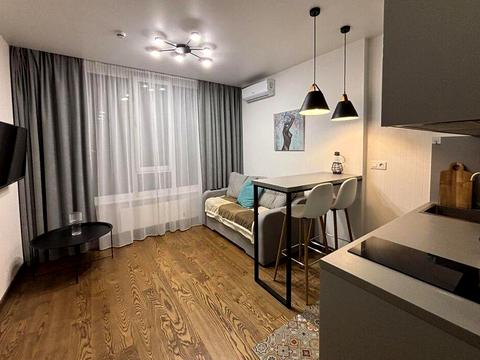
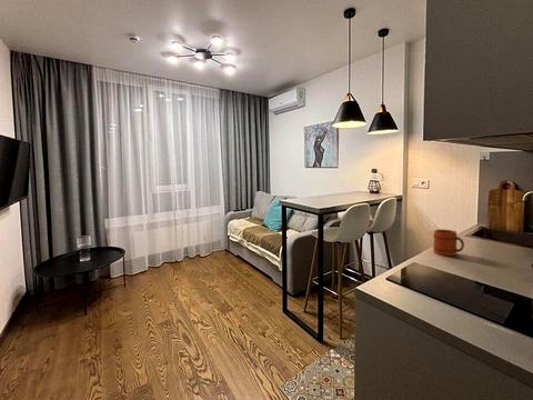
+ mug (447, 242)
